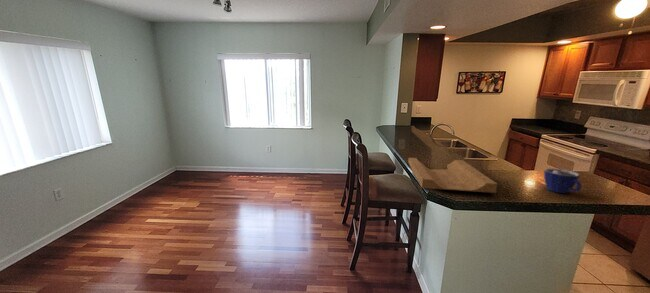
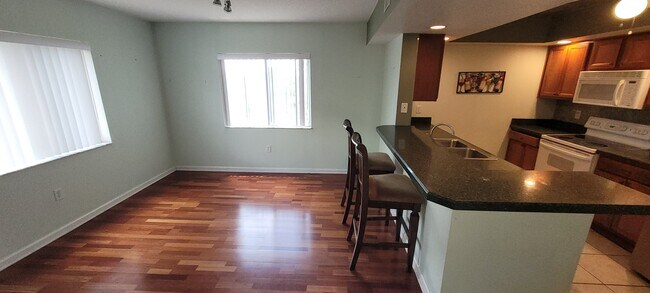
- cutting board (444, 172)
- cup (563, 182)
